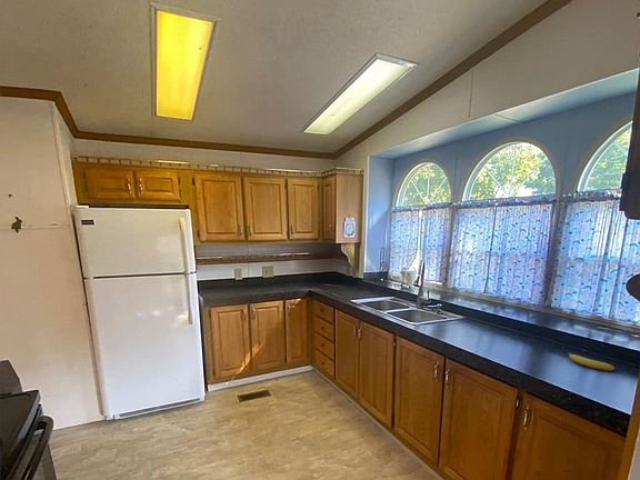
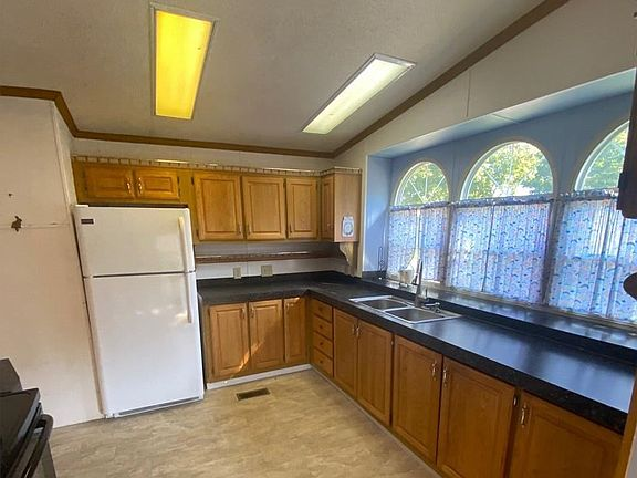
- fruit (587, 360)
